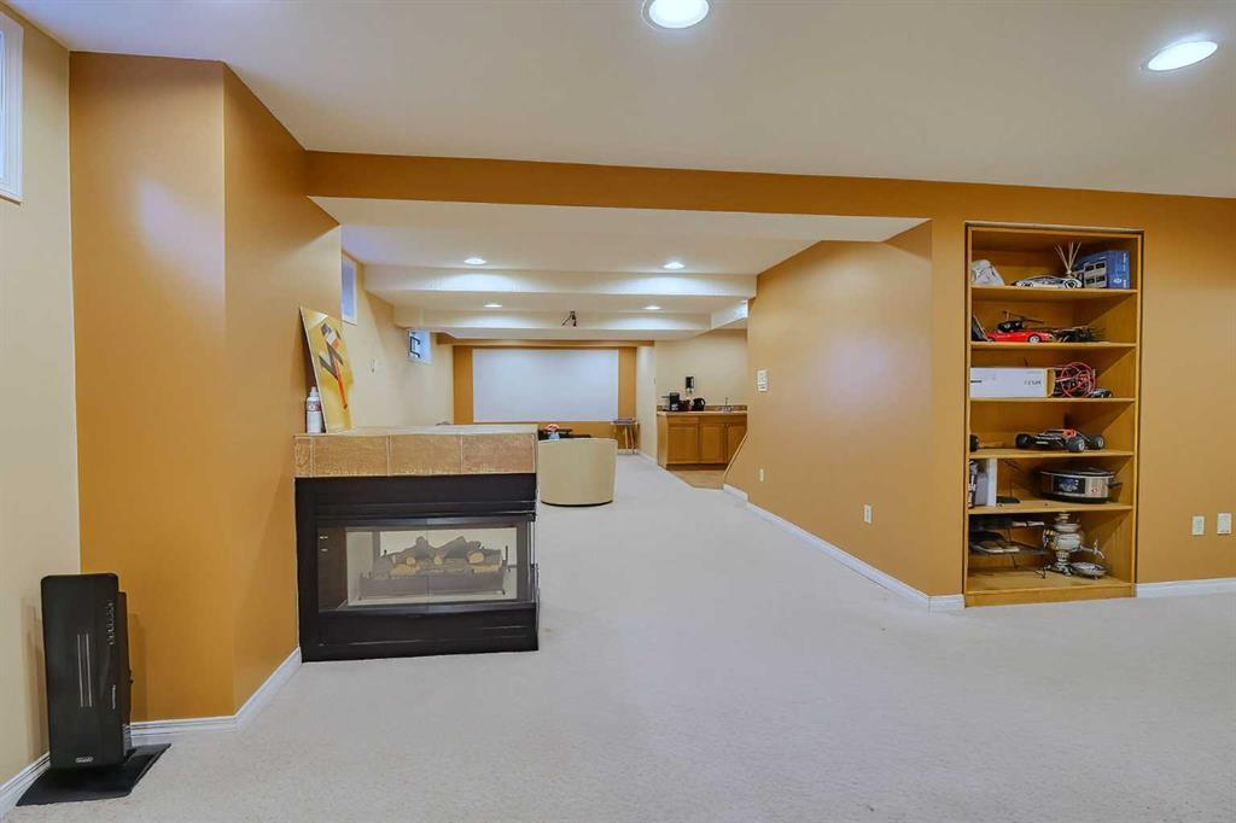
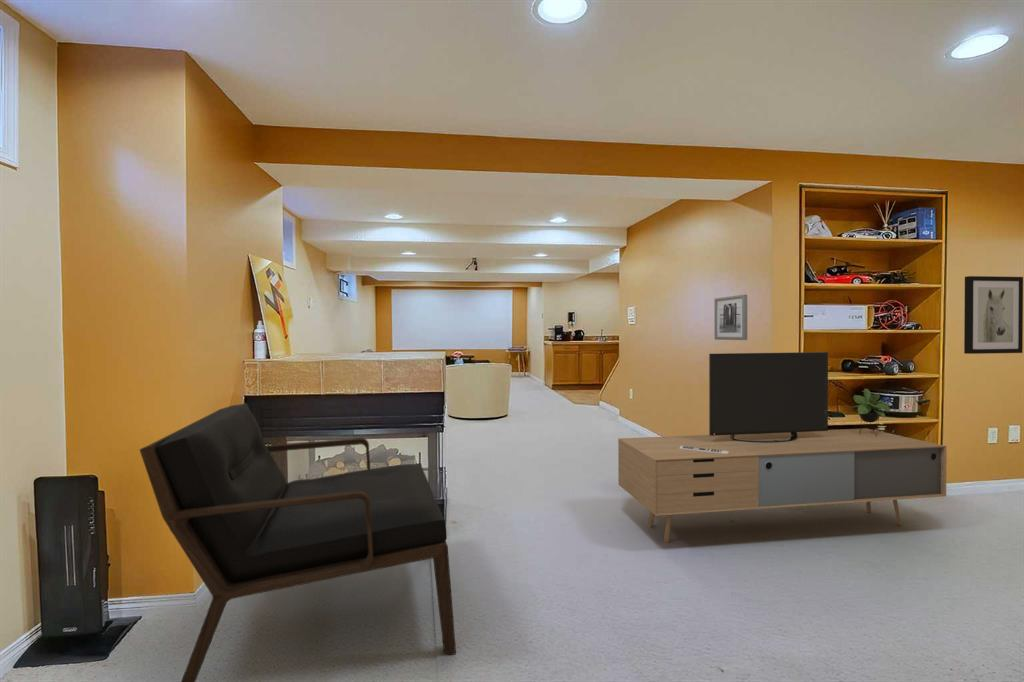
+ wall art (993, 315)
+ wall art (730, 318)
+ bench (322, 513)
+ media console (773, 439)
